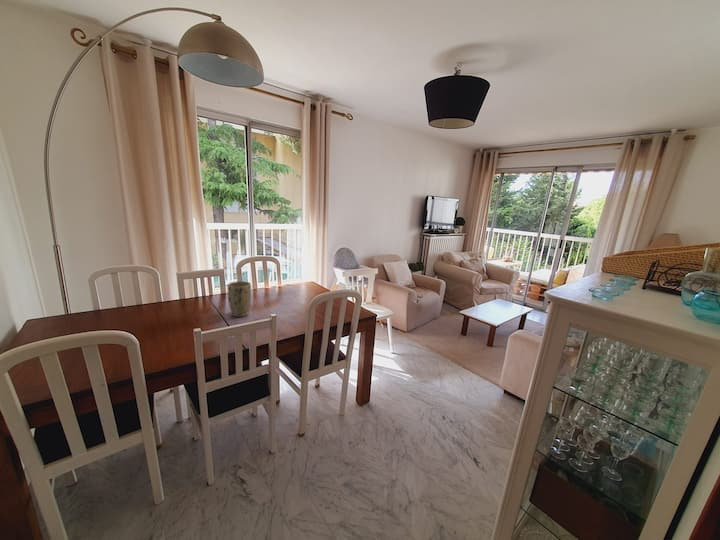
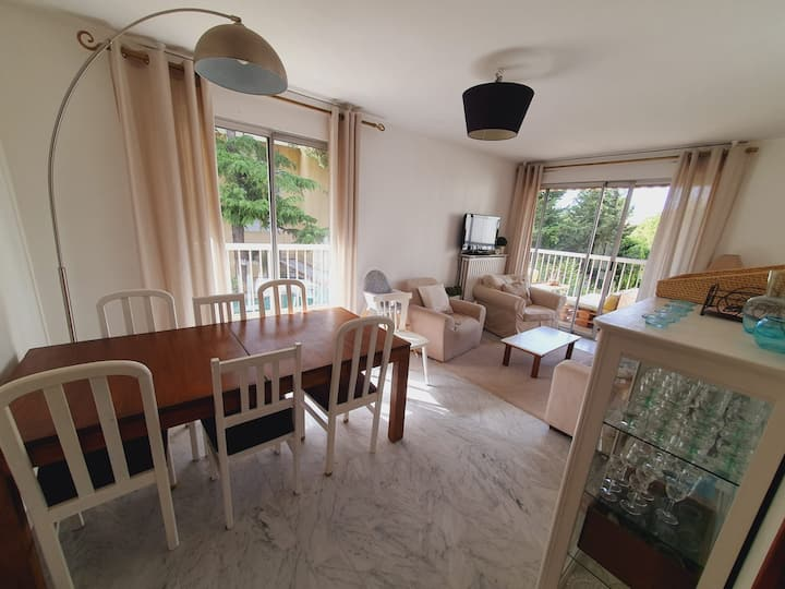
- plant pot (239, 299)
